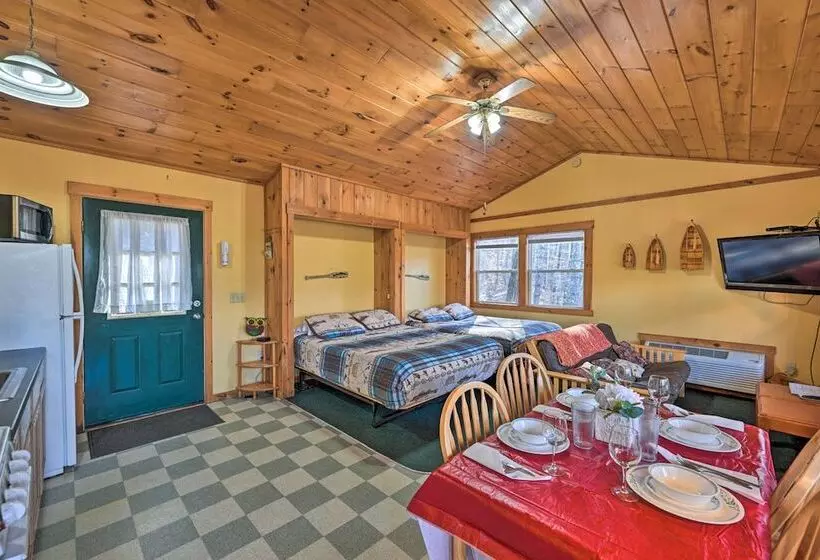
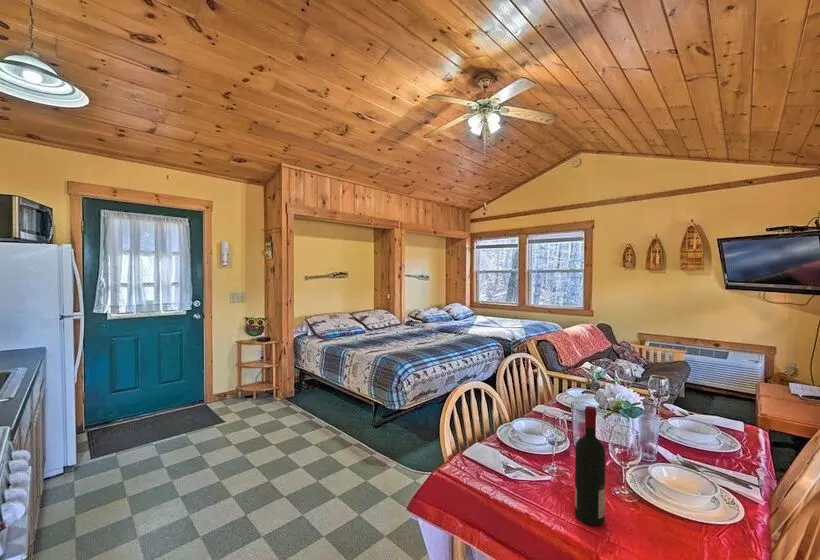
+ alcohol (590, 462)
